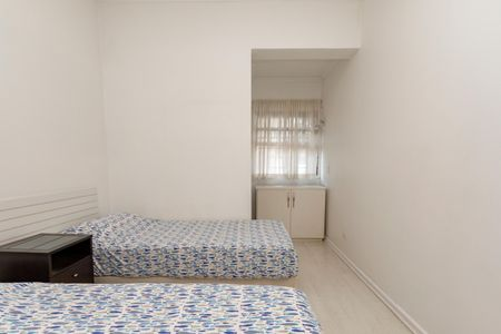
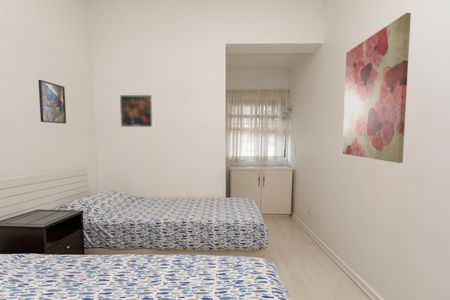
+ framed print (53, 103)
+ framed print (136, 111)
+ wall art (369, 98)
